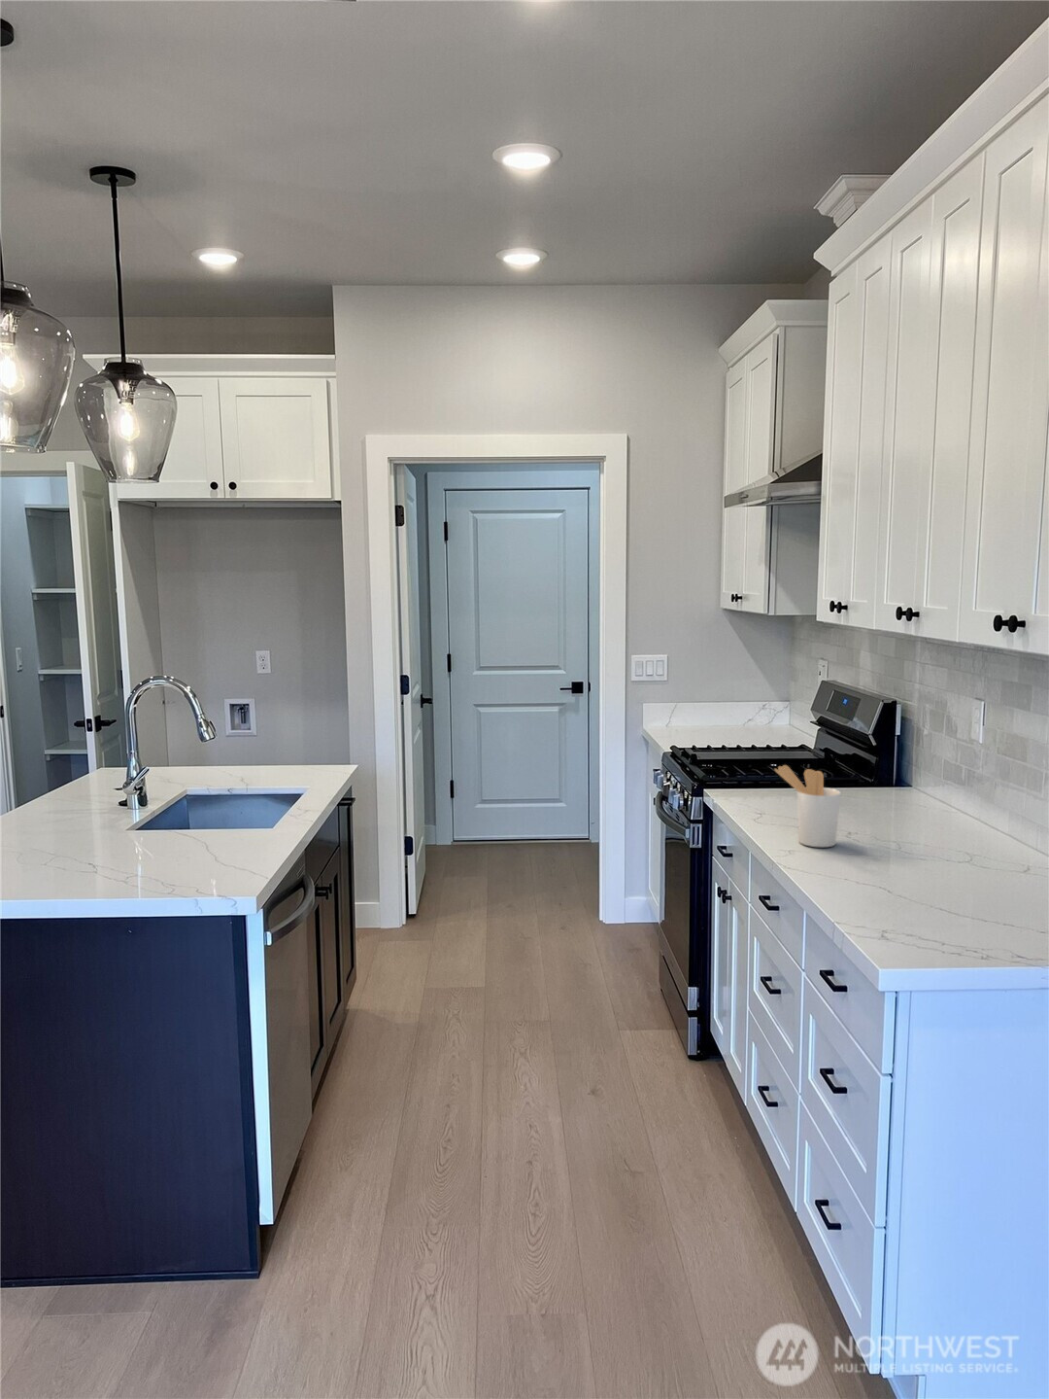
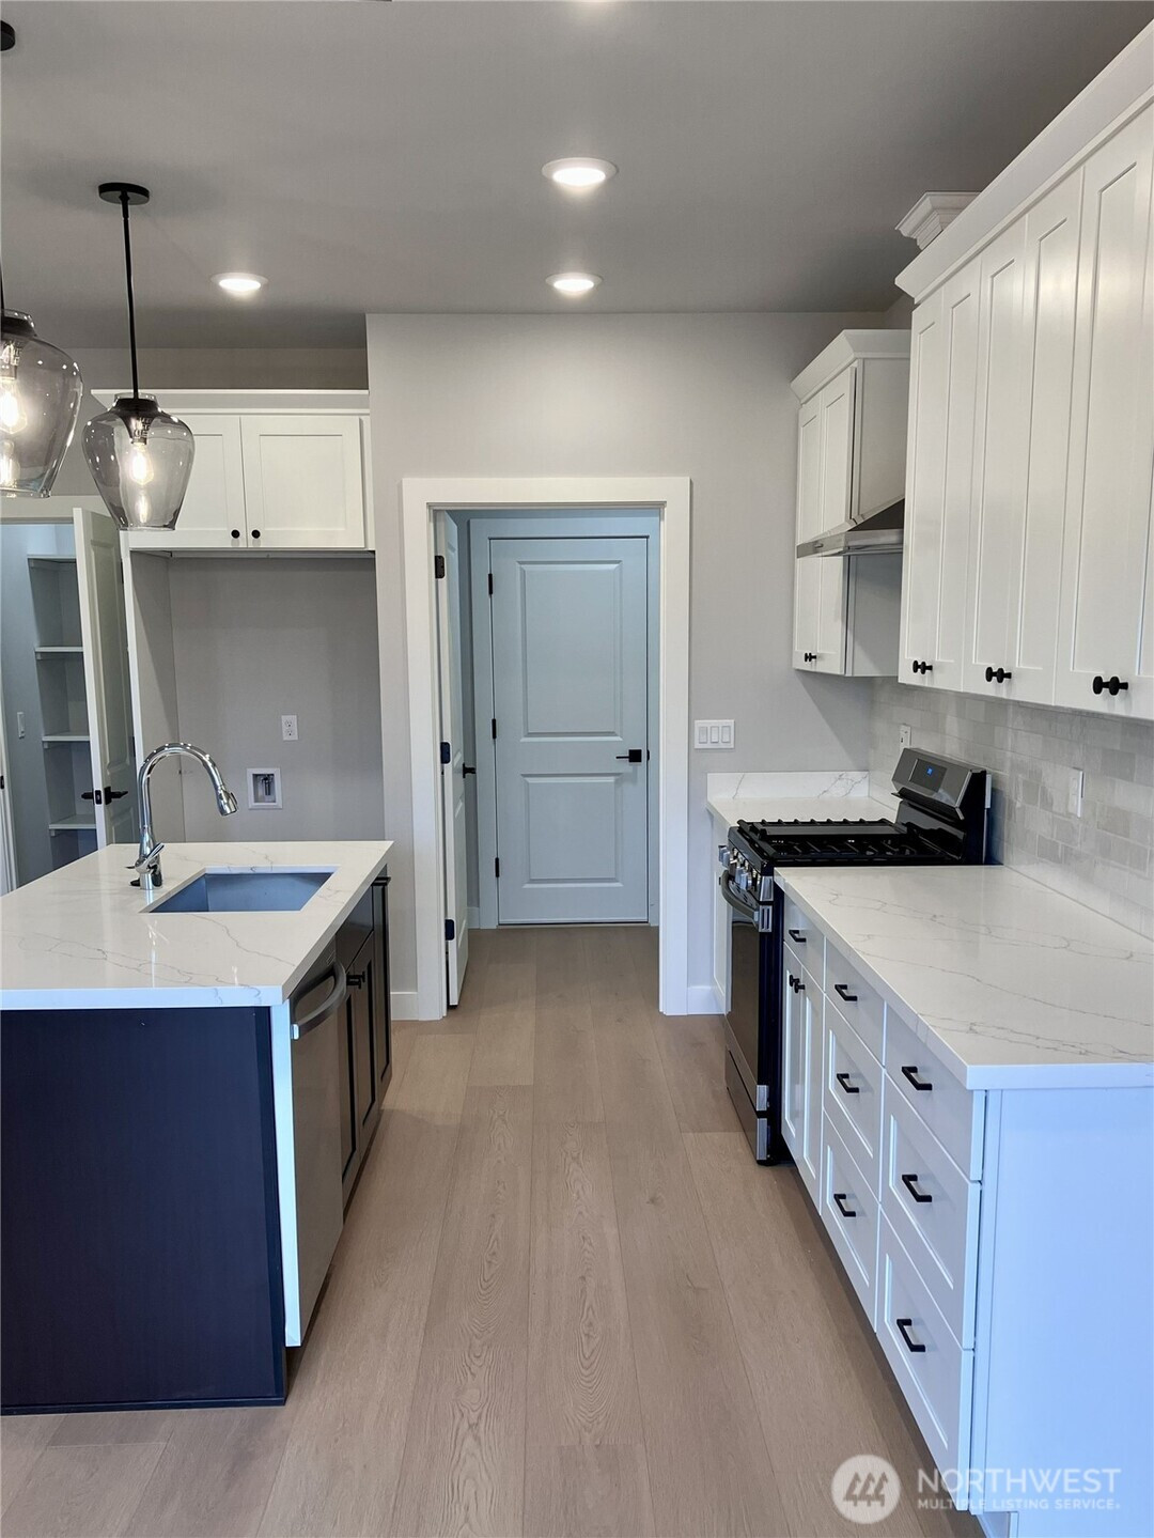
- utensil holder (807, 803)
